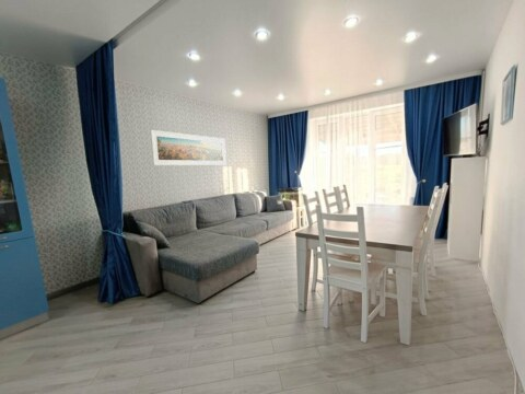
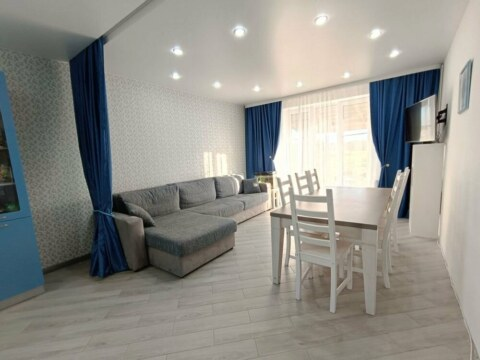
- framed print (194, 150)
